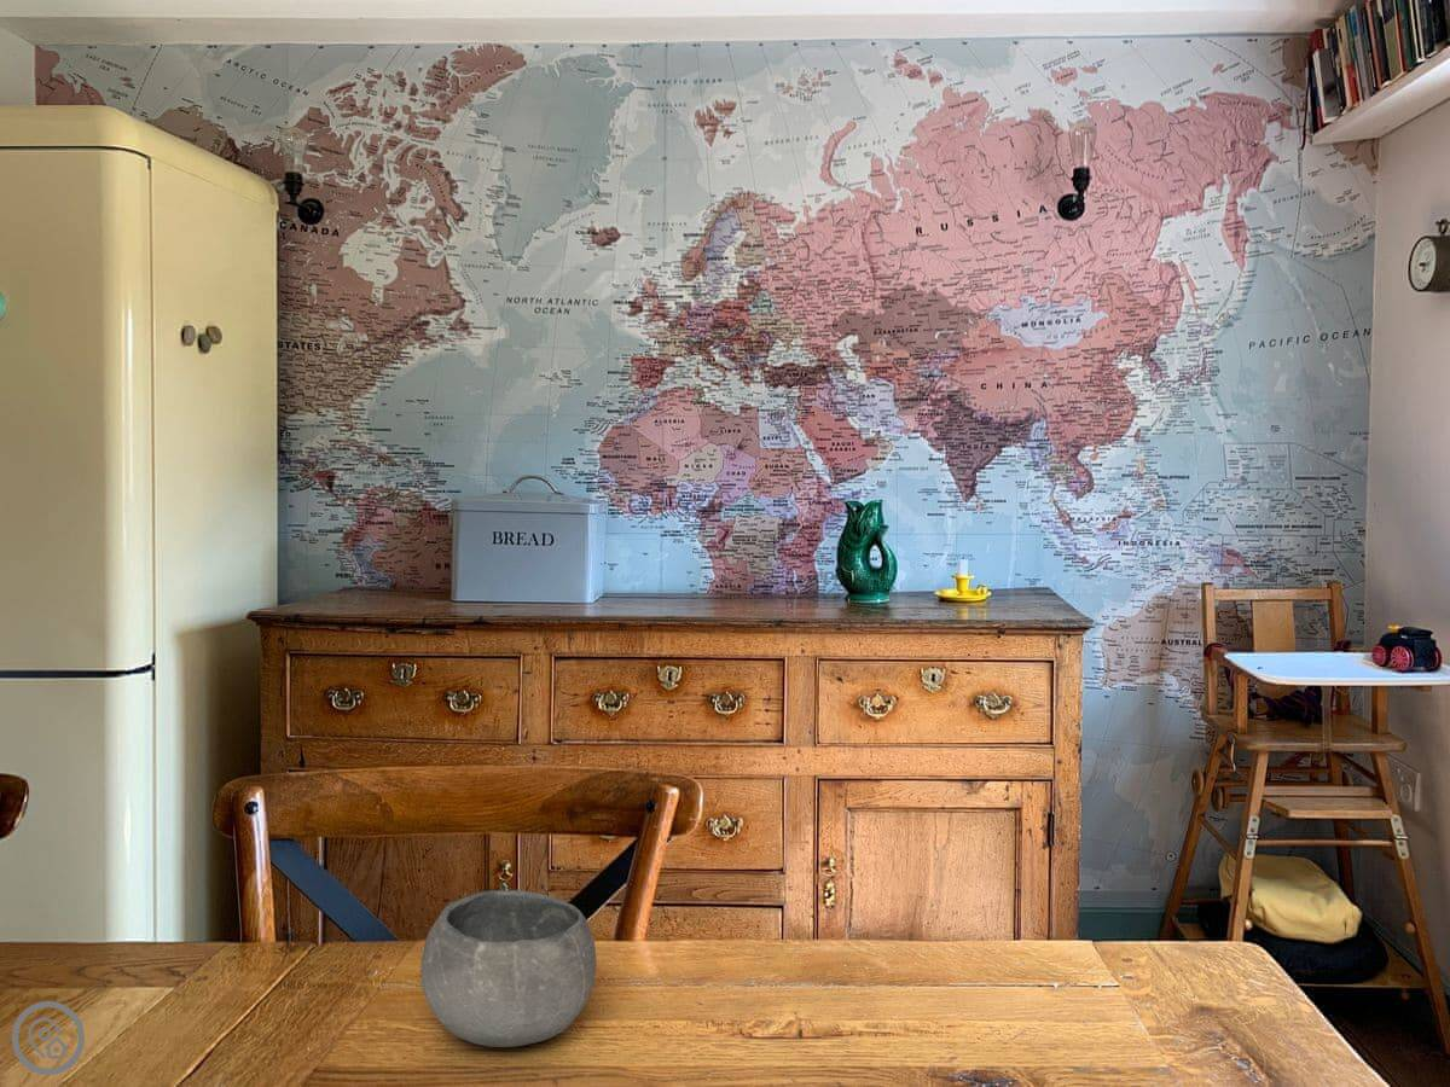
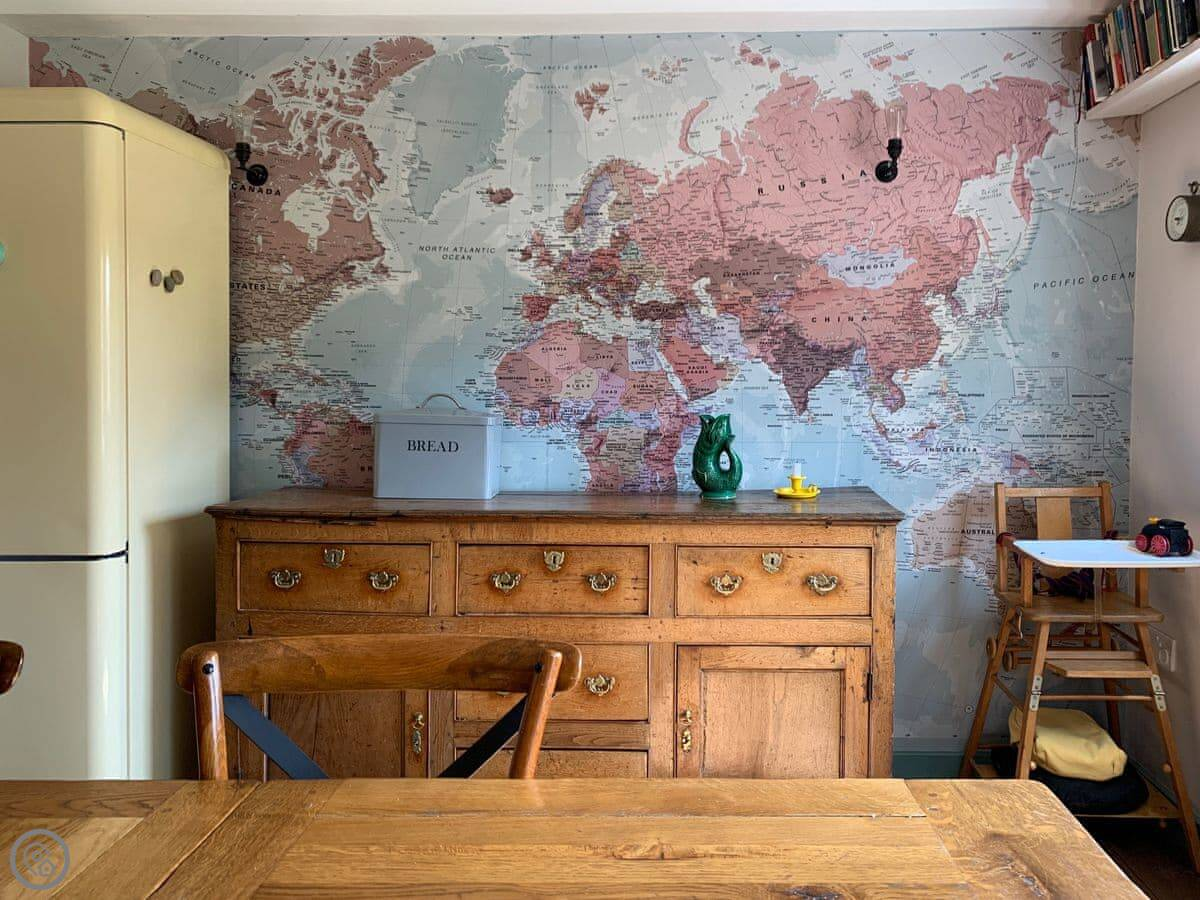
- bowl (509, 971)
